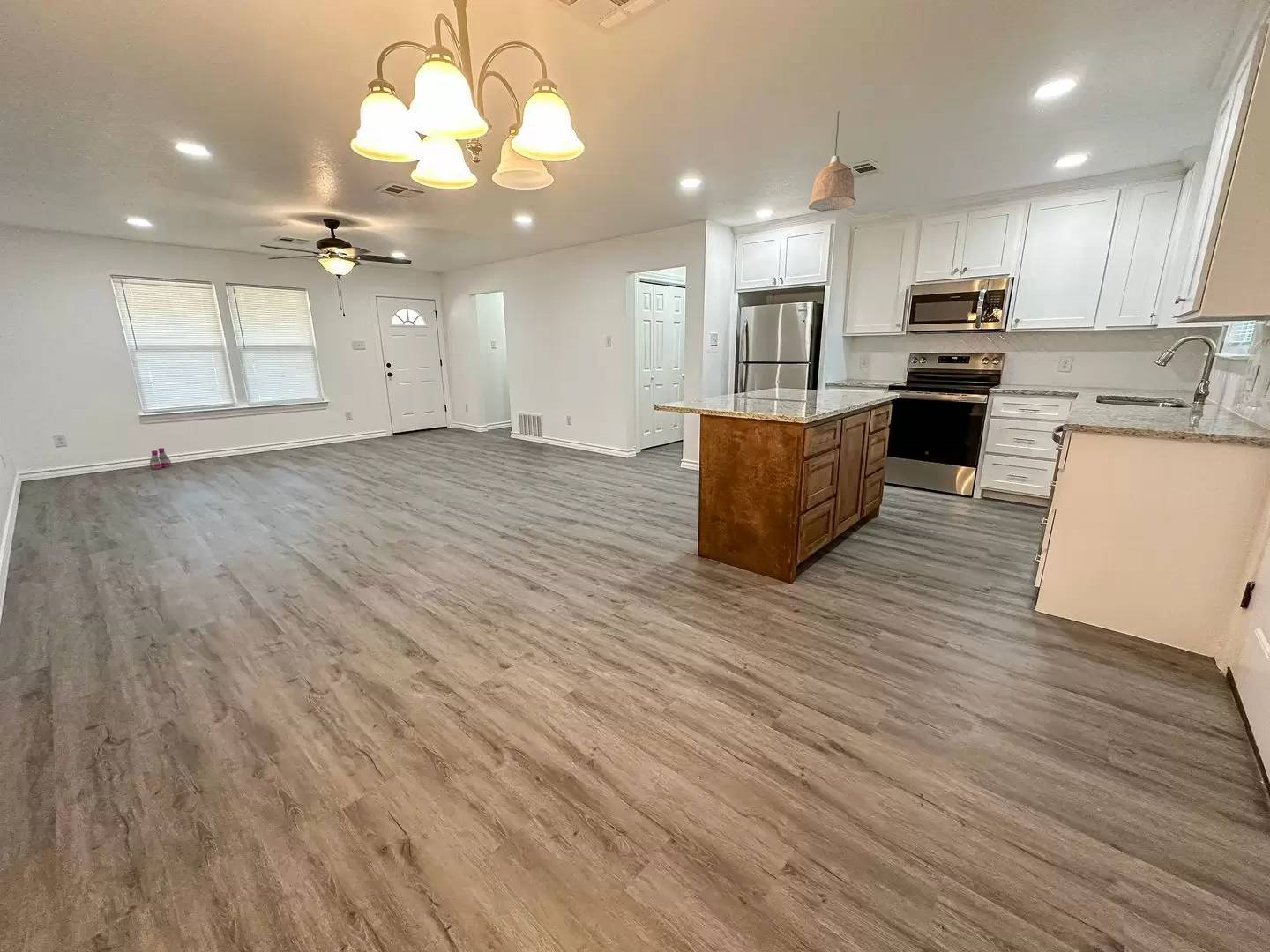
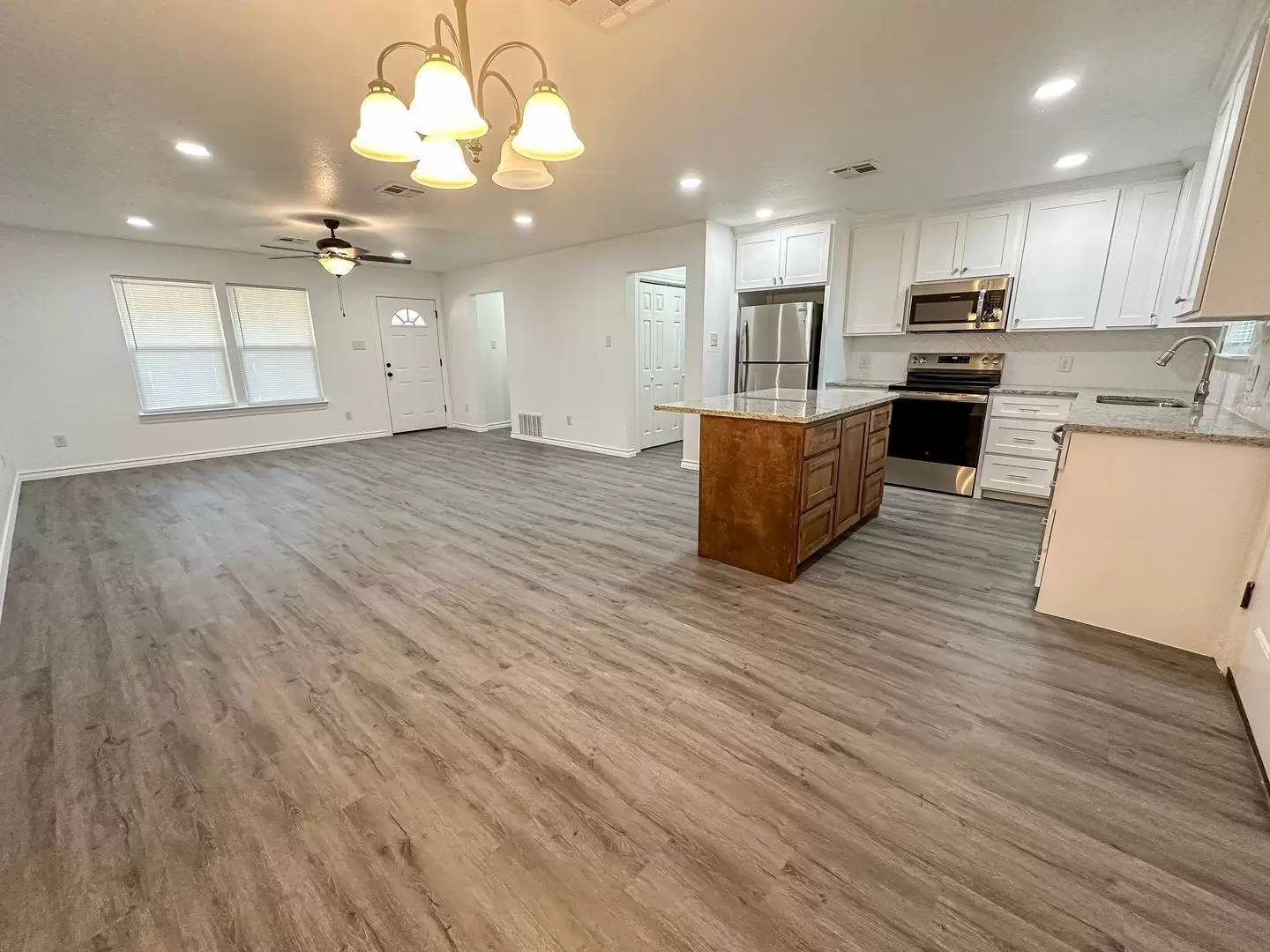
- pendant lamp (834, 159)
- boots (159, 457)
